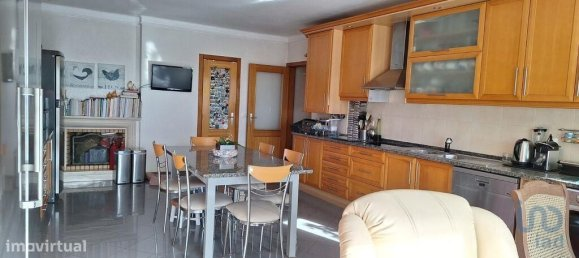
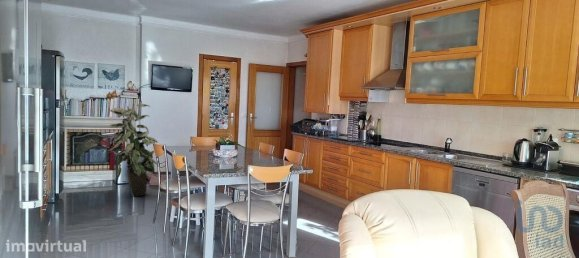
+ indoor plant (135, 150)
